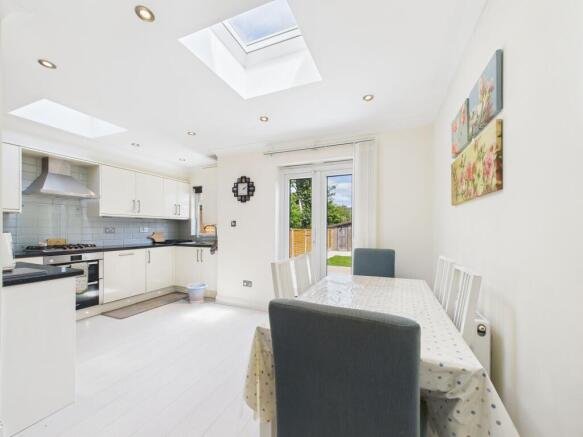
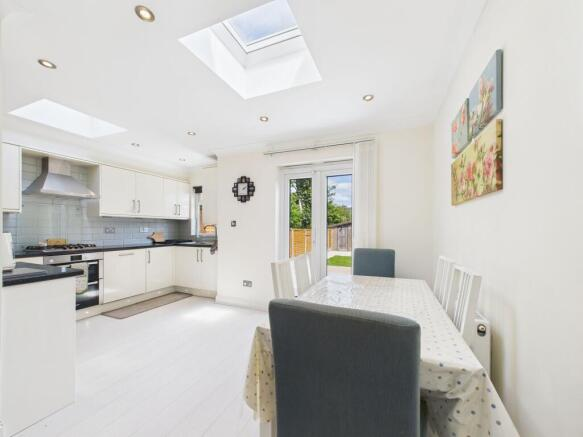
- bucket (196, 292)
